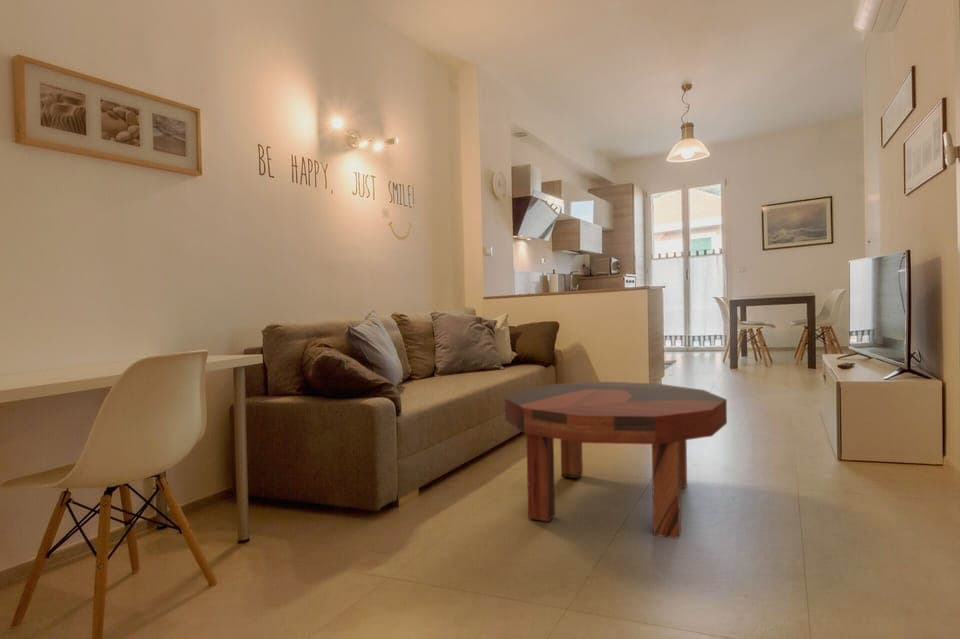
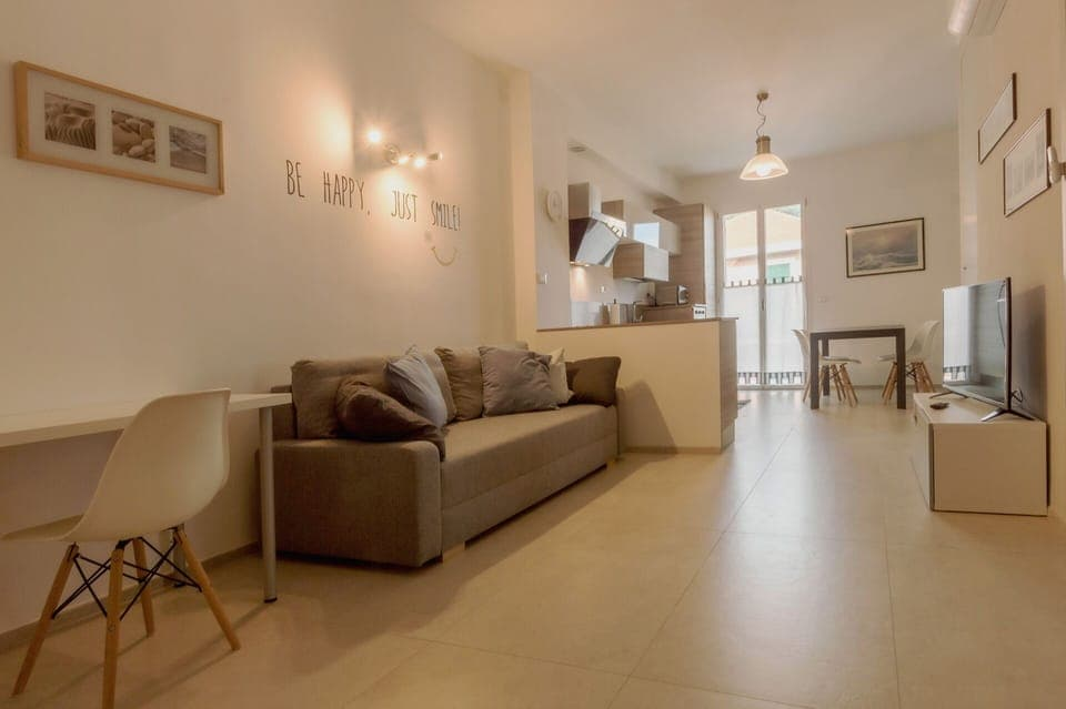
- coffee table (611, 443)
